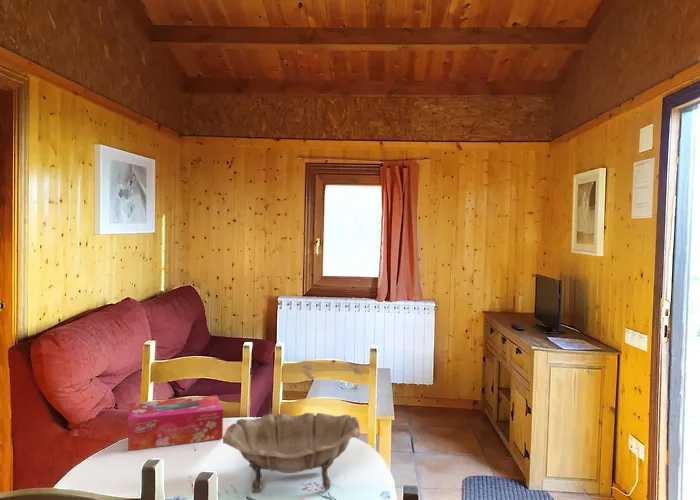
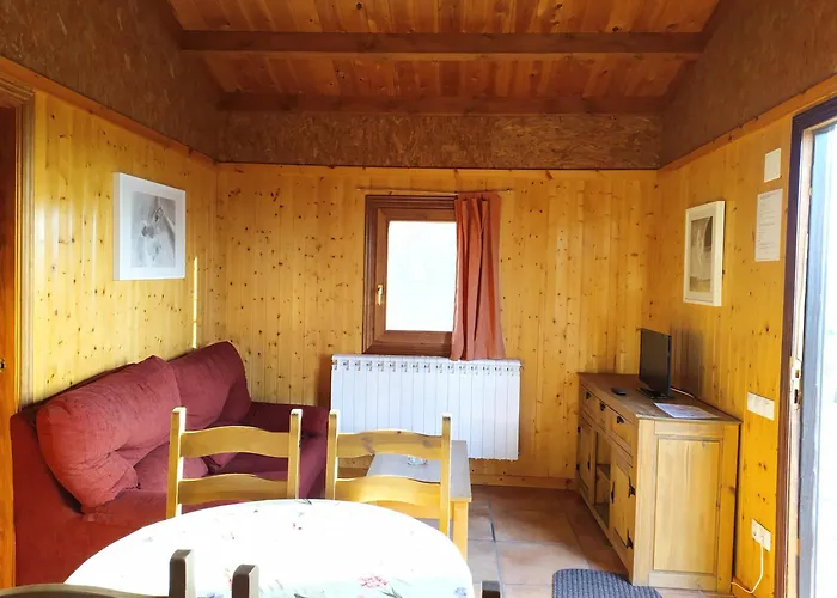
- decorative bowl (292, 450)
- tissue box (175, 420)
